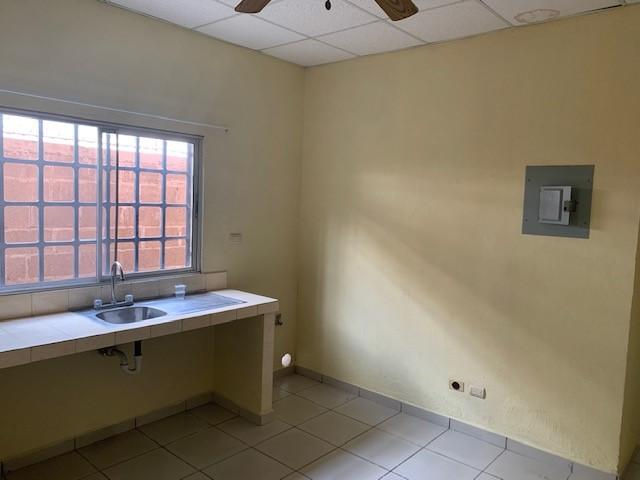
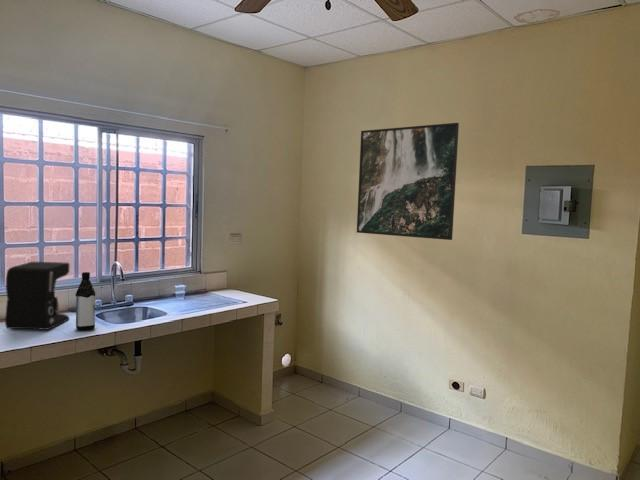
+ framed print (403, 182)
+ water bottle (85, 300)
+ coffee maker (41, 294)
